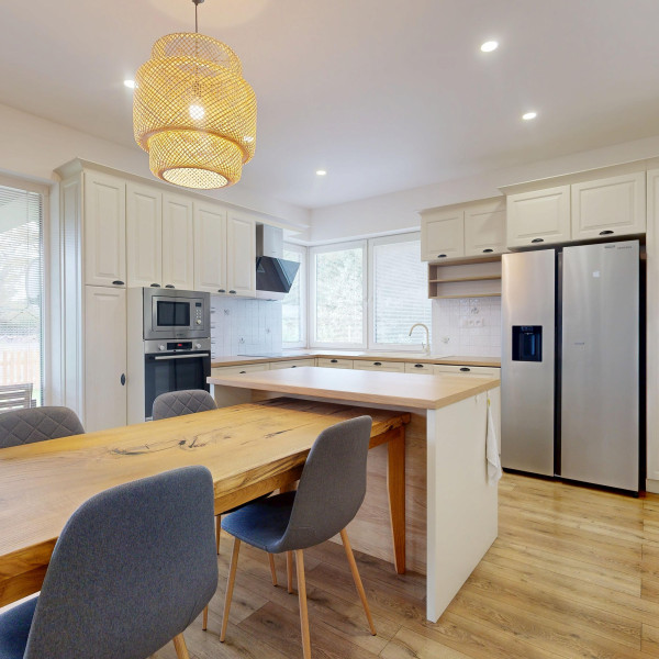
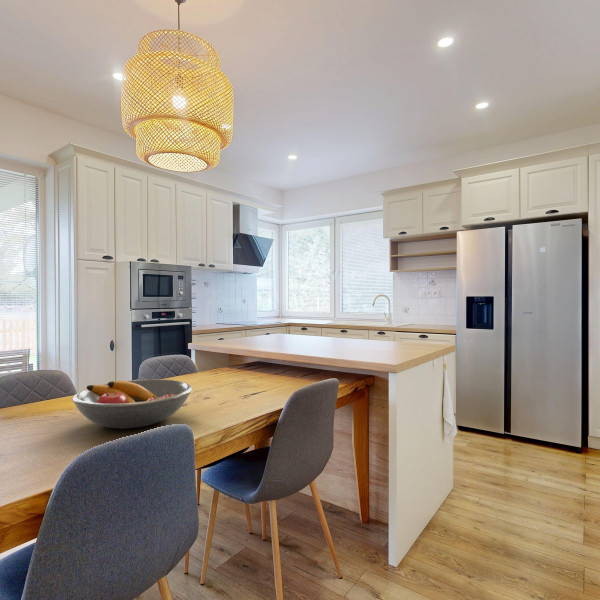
+ fruit bowl (135, 401)
